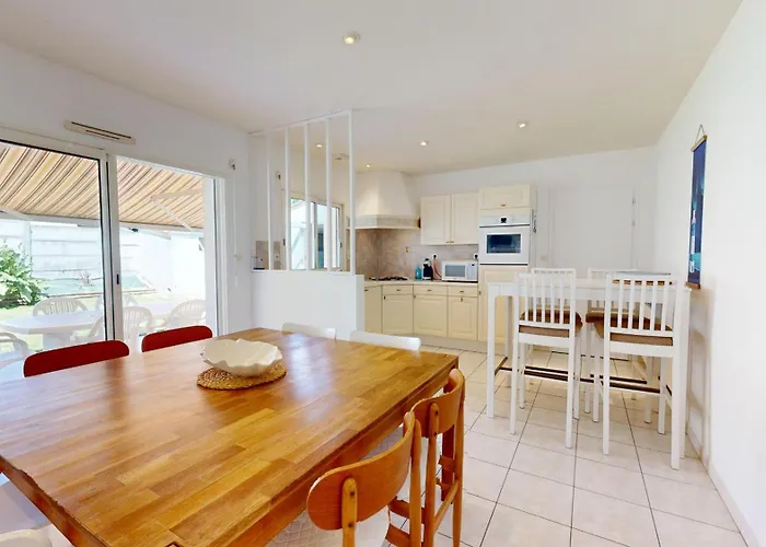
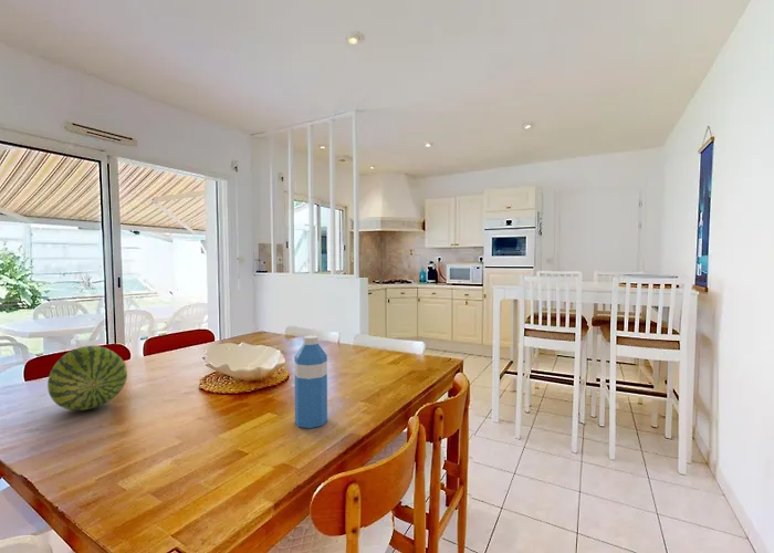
+ fruit (88, 376)
+ water bottle (311, 378)
